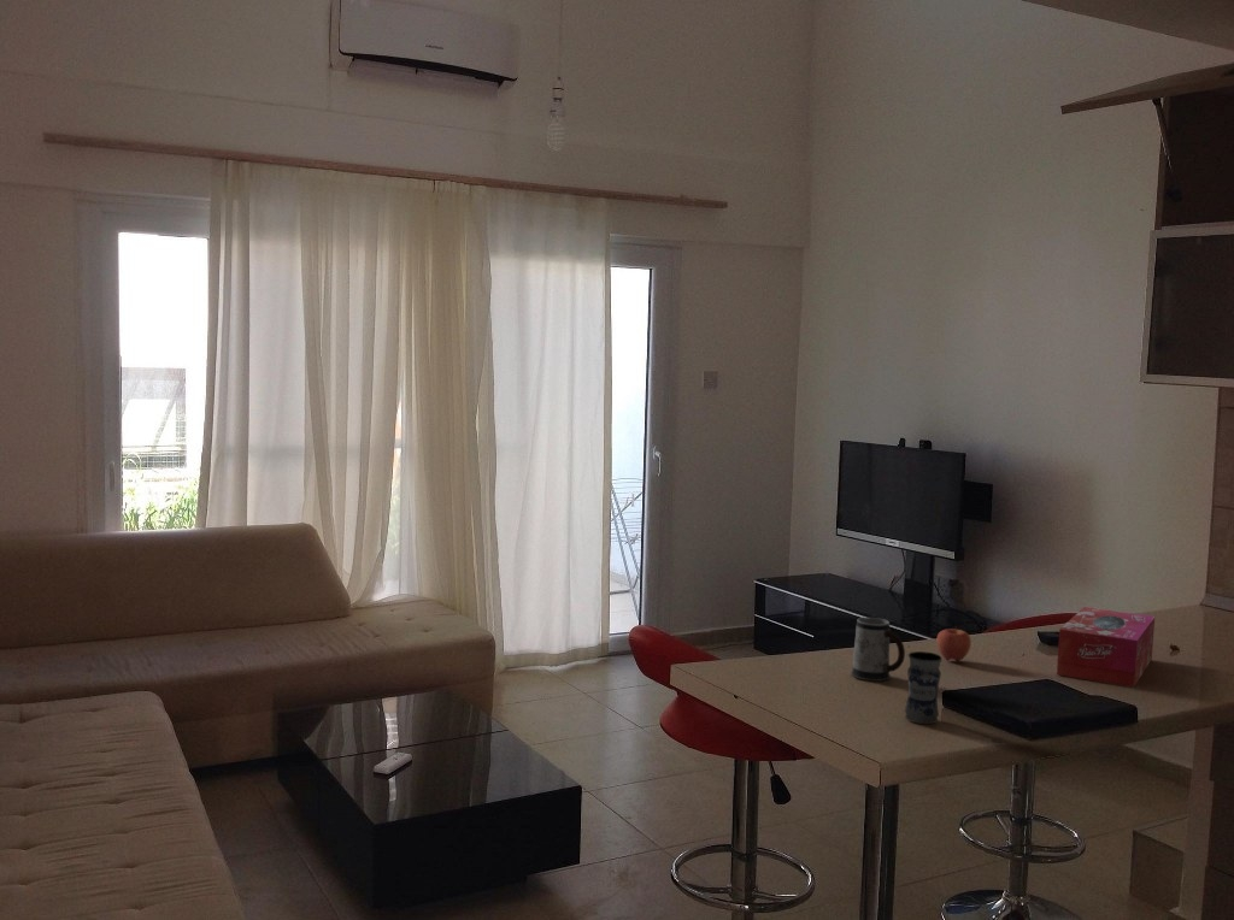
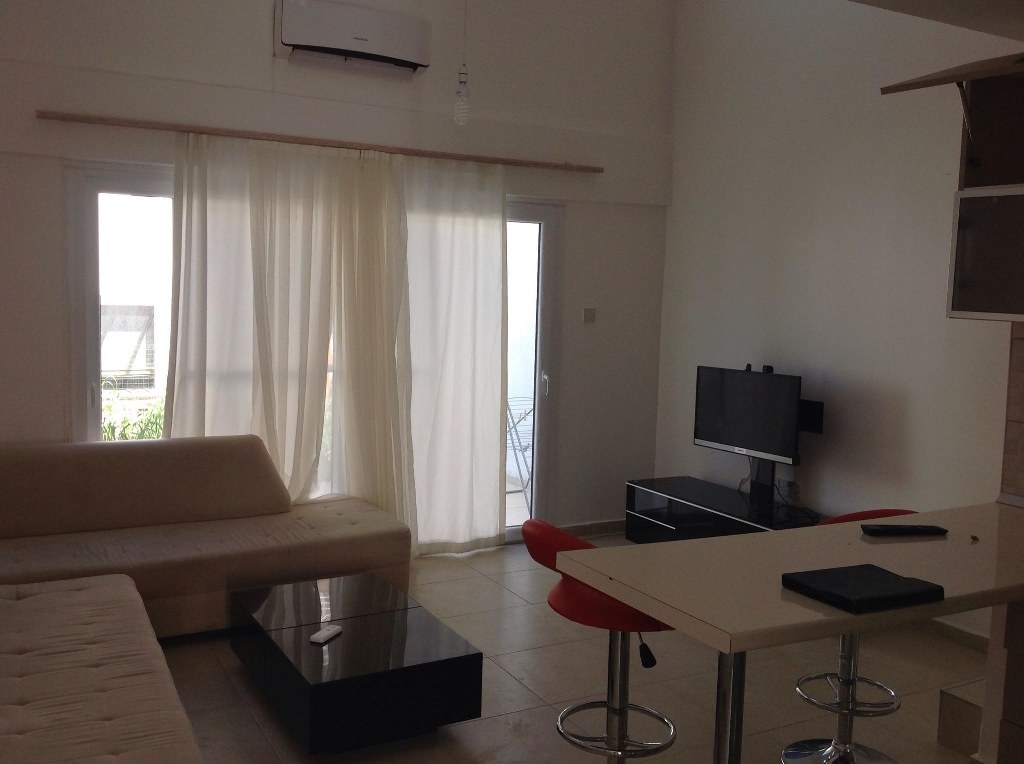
- apple (953, 642)
- mug (879, 649)
- tissue box (1106, 644)
- jar (923, 686)
